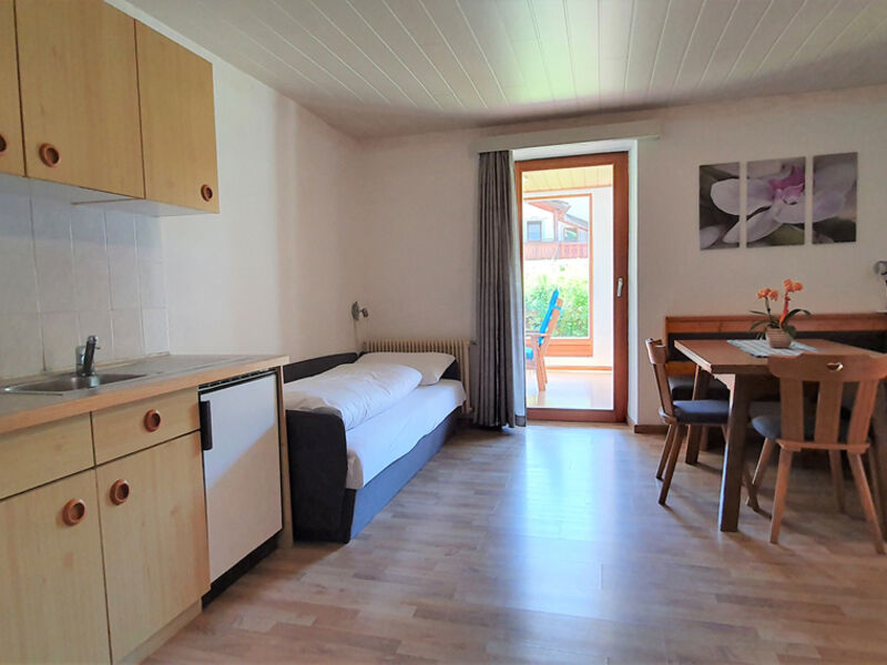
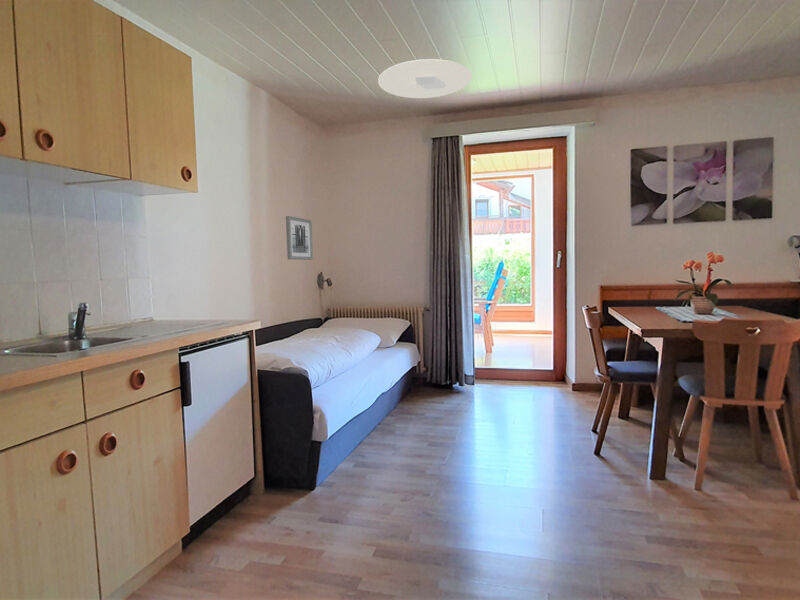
+ wall art (300, 239)
+ ceiling light (424, 75)
